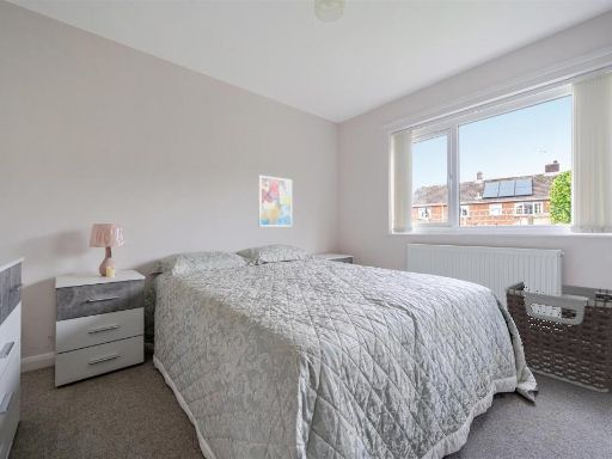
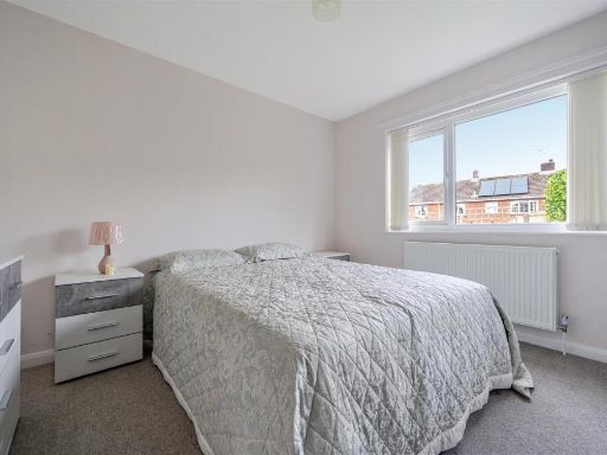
- wall art (275, 202)
- clothes hamper (561, 328)
